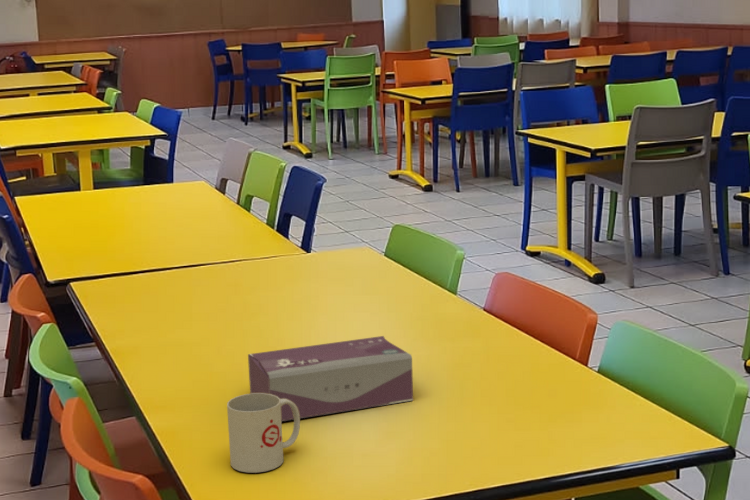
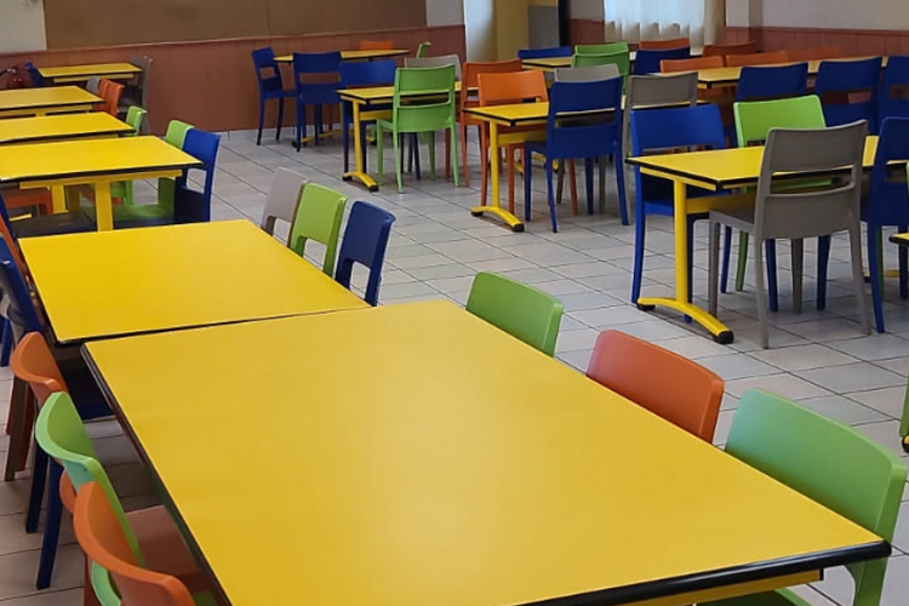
- mug (265, 429)
- tissue box (329, 375)
